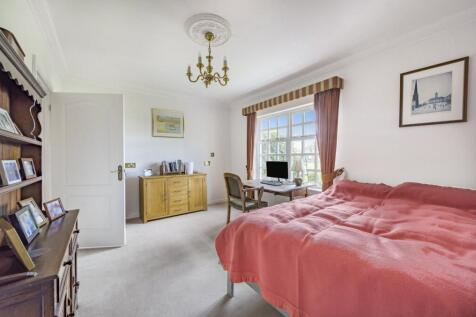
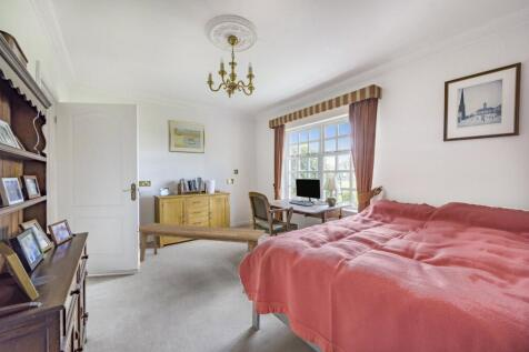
+ bench (199, 239)
